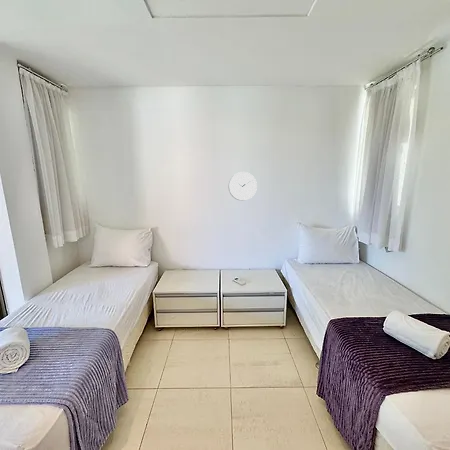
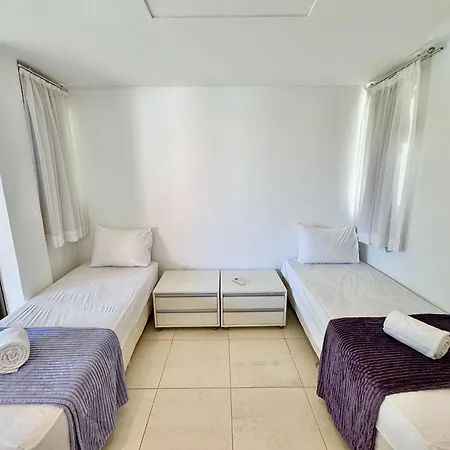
- wall clock (242, 186)
